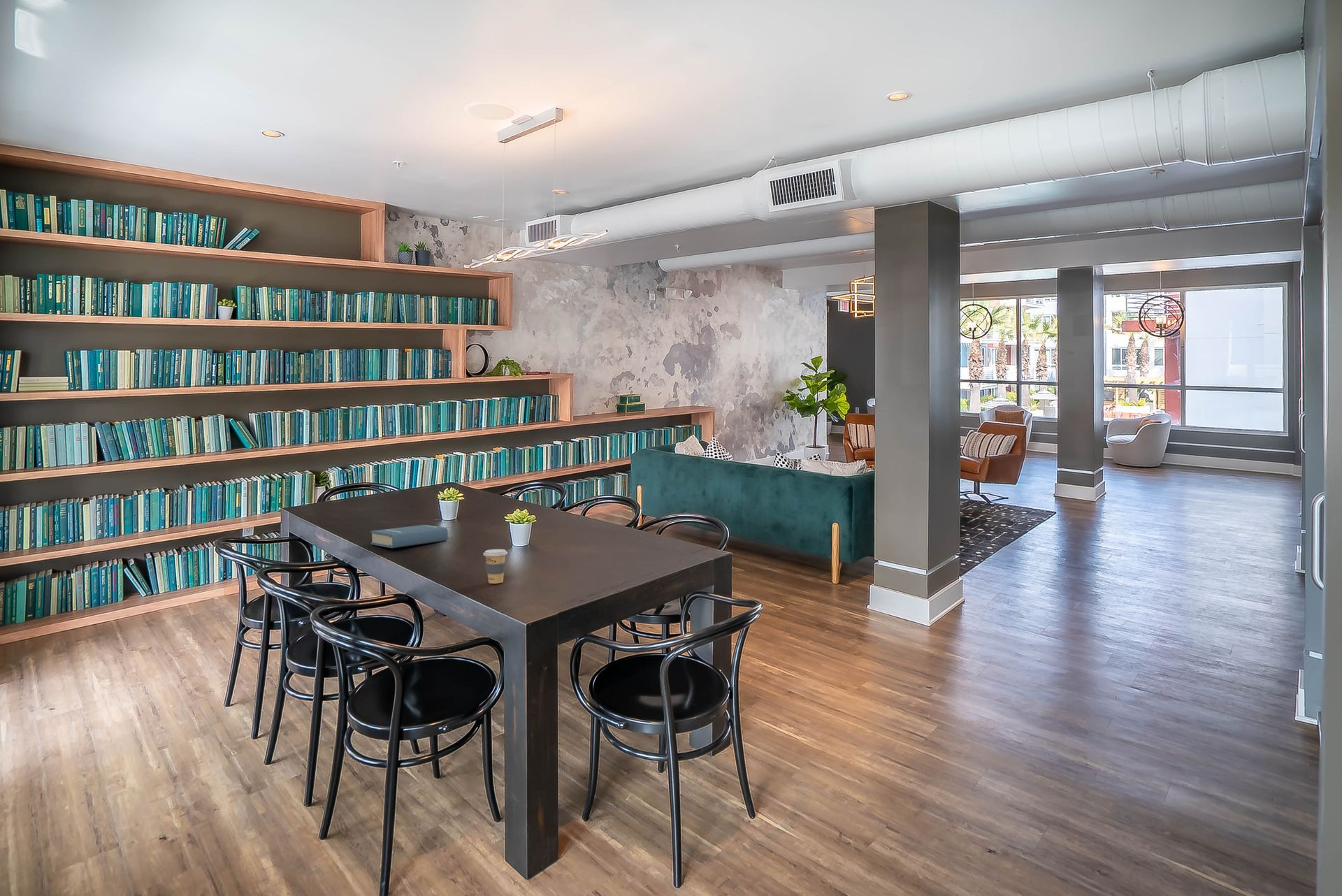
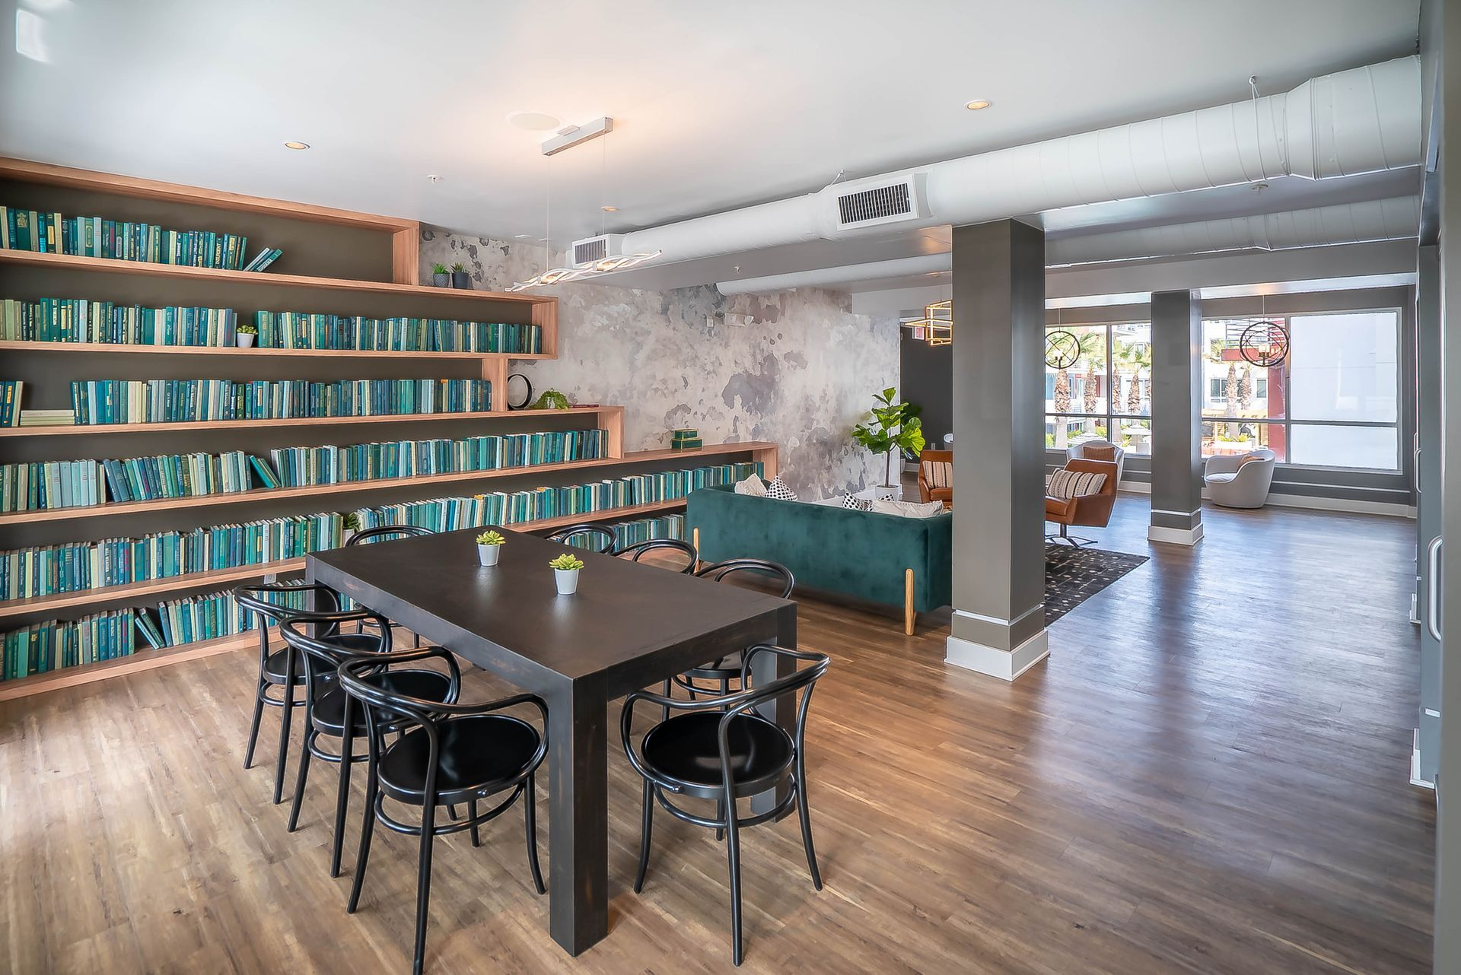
- coffee cup (496, 566)
- hardback book (410, 535)
